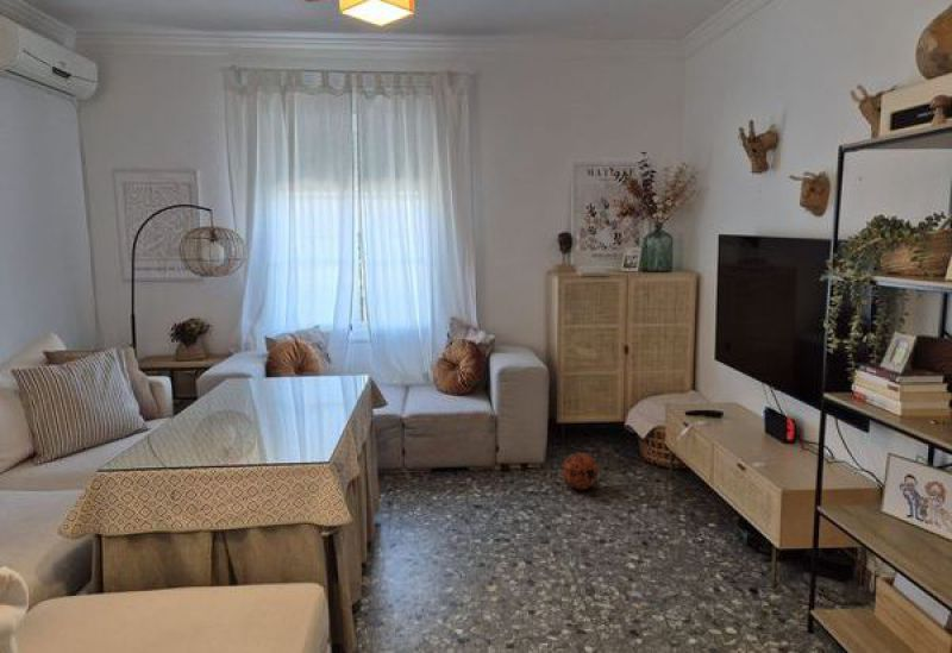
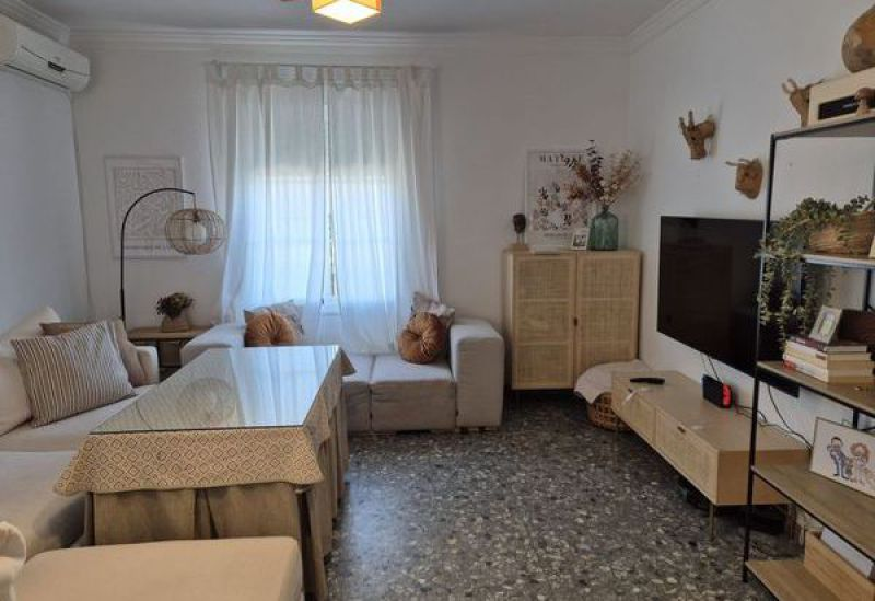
- decorative ball (580, 471)
